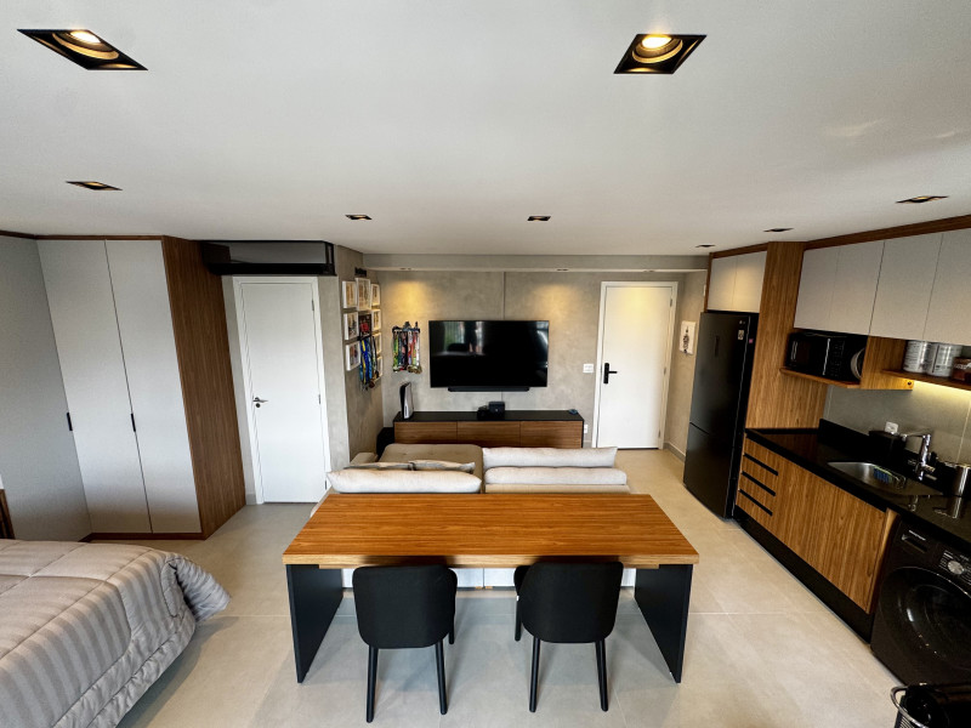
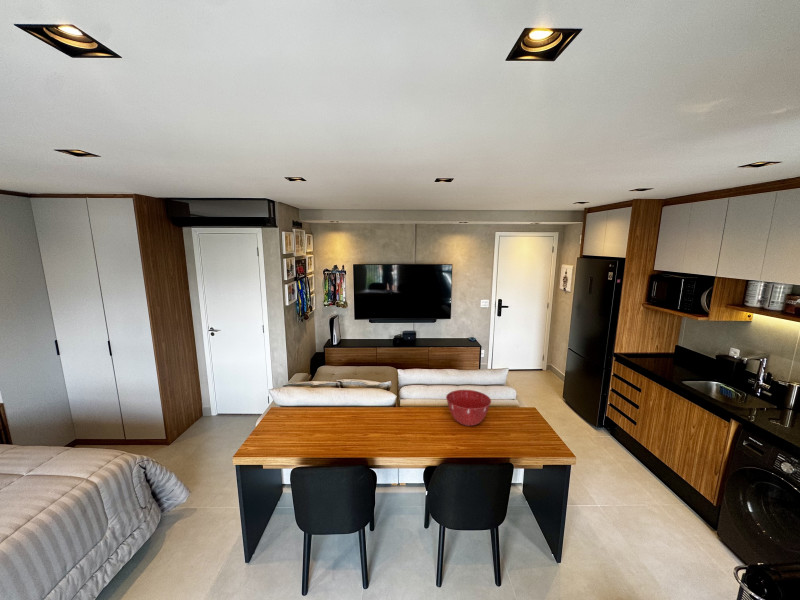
+ mixing bowl (467, 409)
